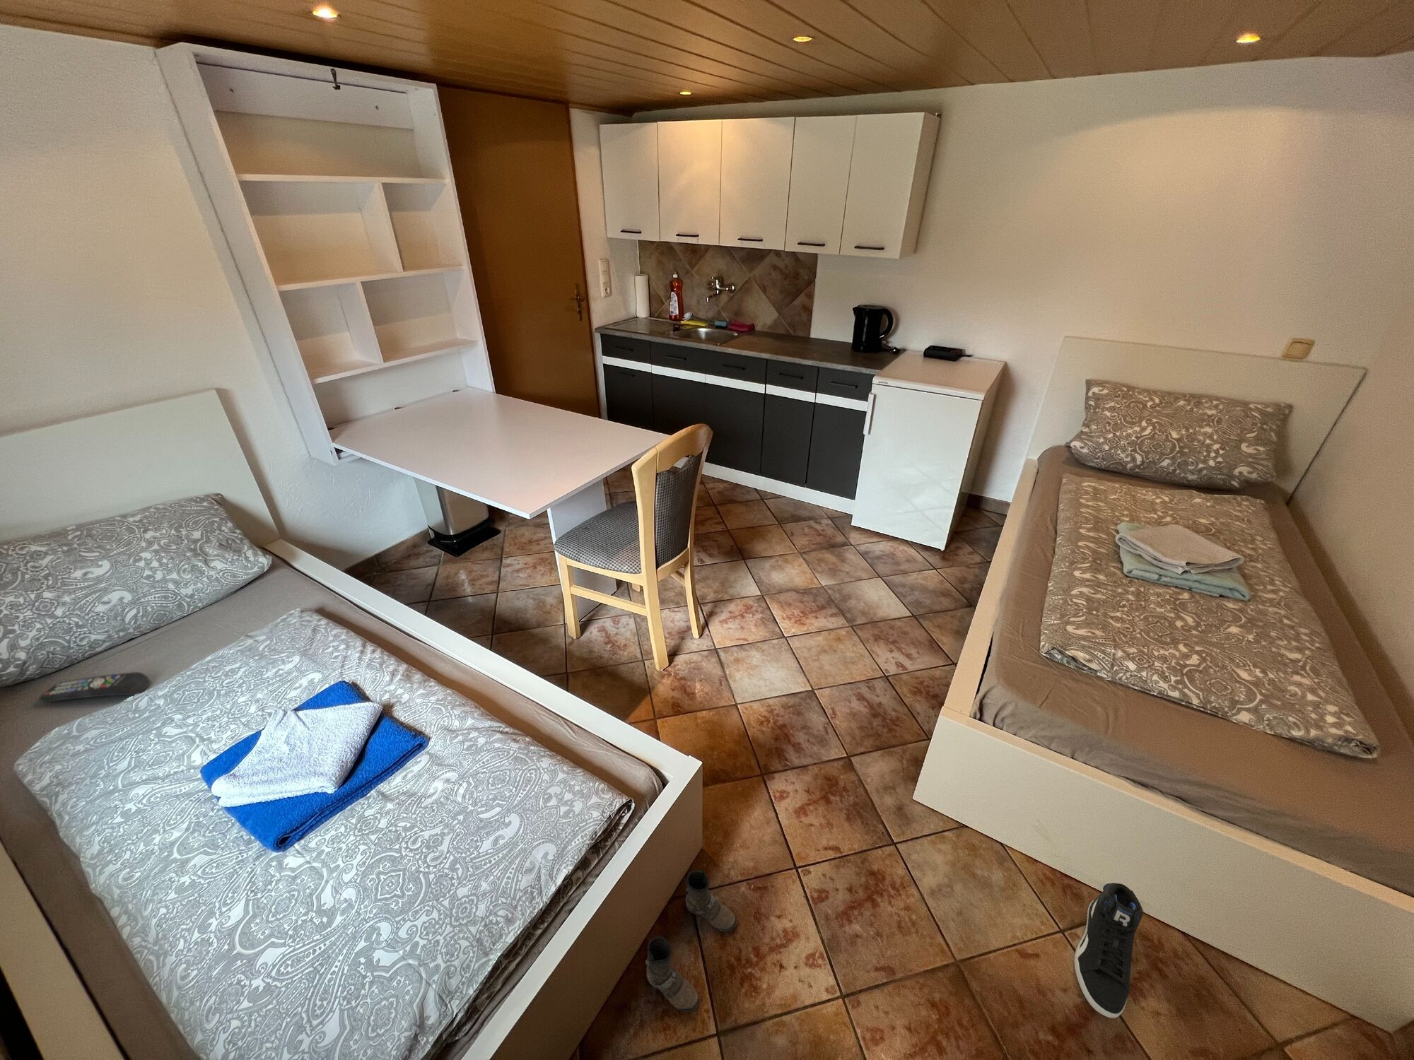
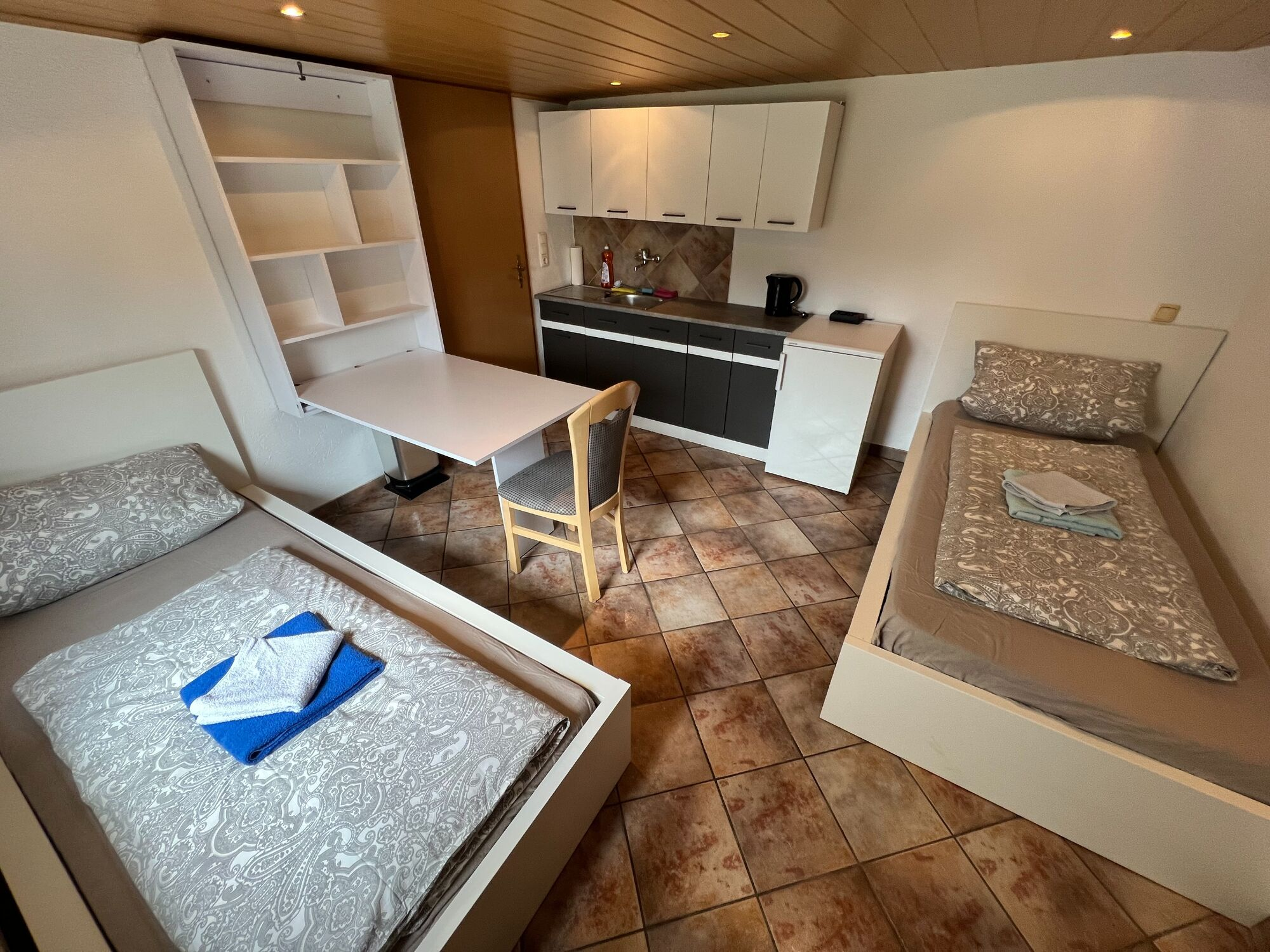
- remote control (96, 687)
- boots (705, 917)
- sneaker (1110, 938)
